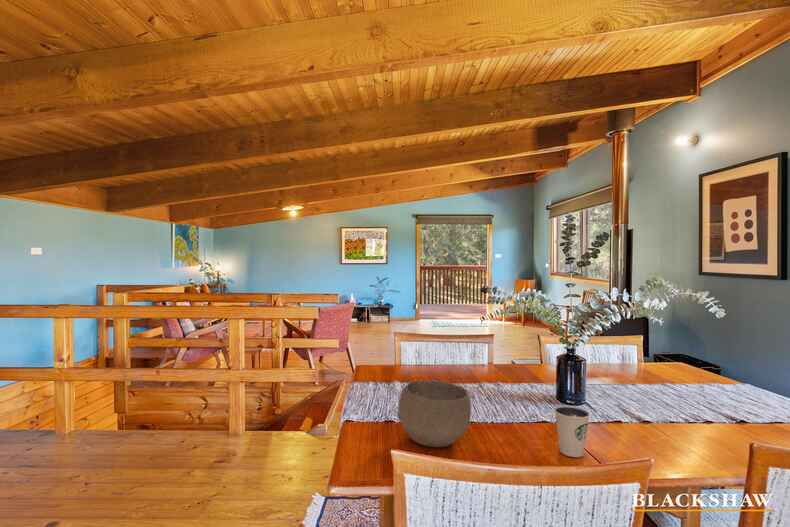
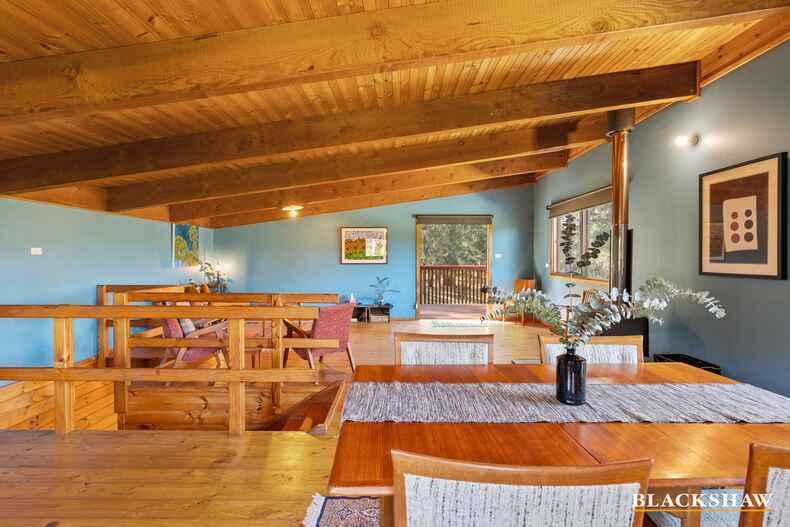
- dixie cup (571, 431)
- bowl (434, 412)
